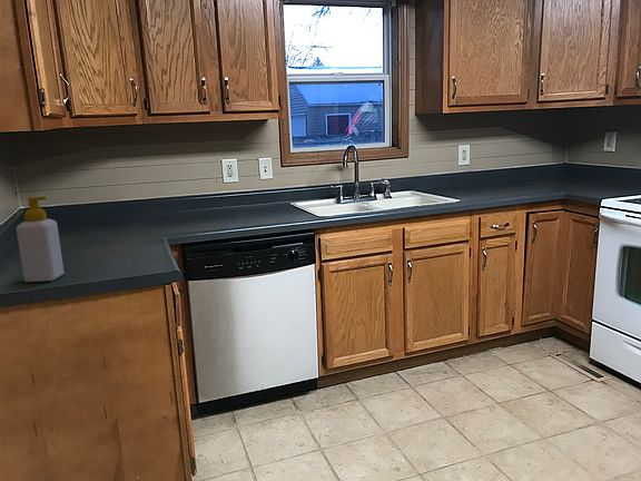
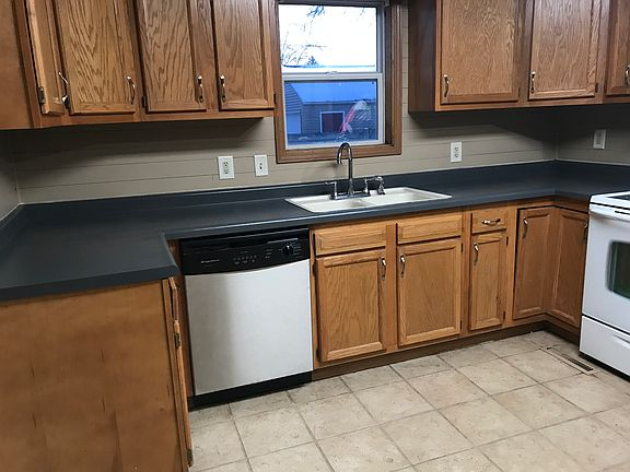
- soap bottle (39, 238)
